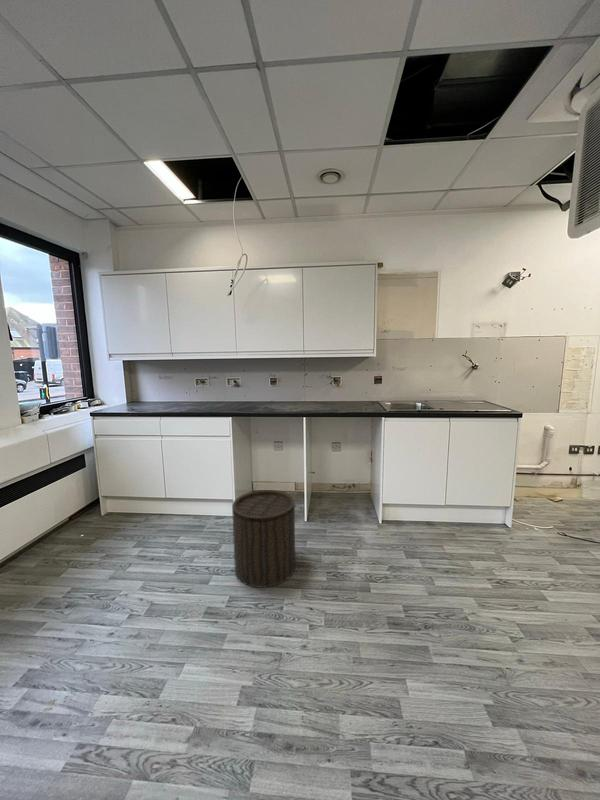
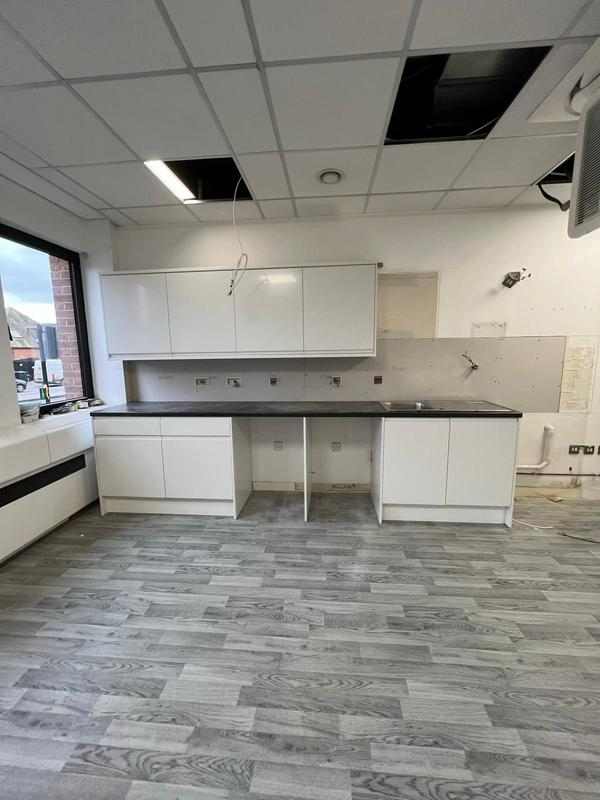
- stool (264, 534)
